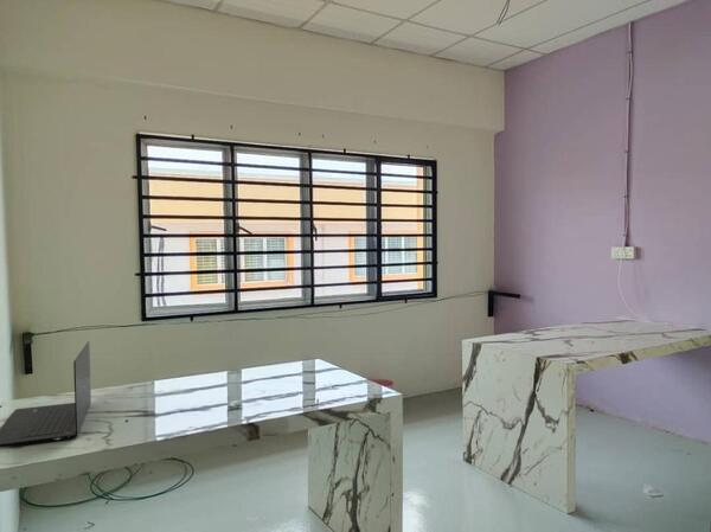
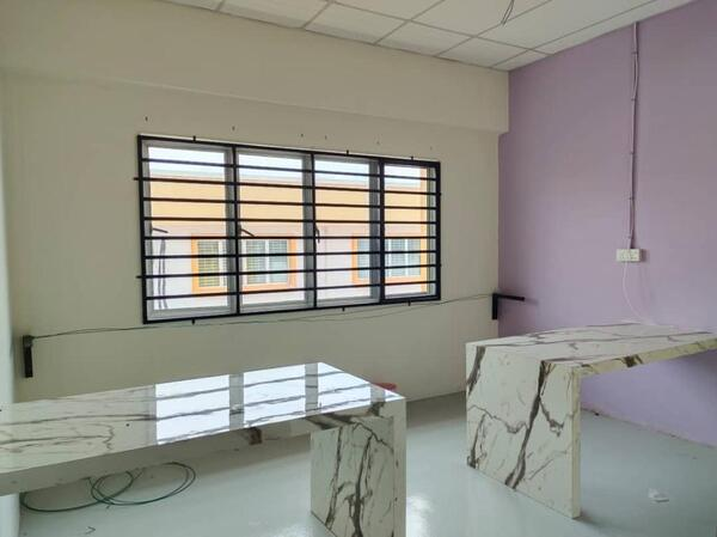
- laptop (46, 405)
